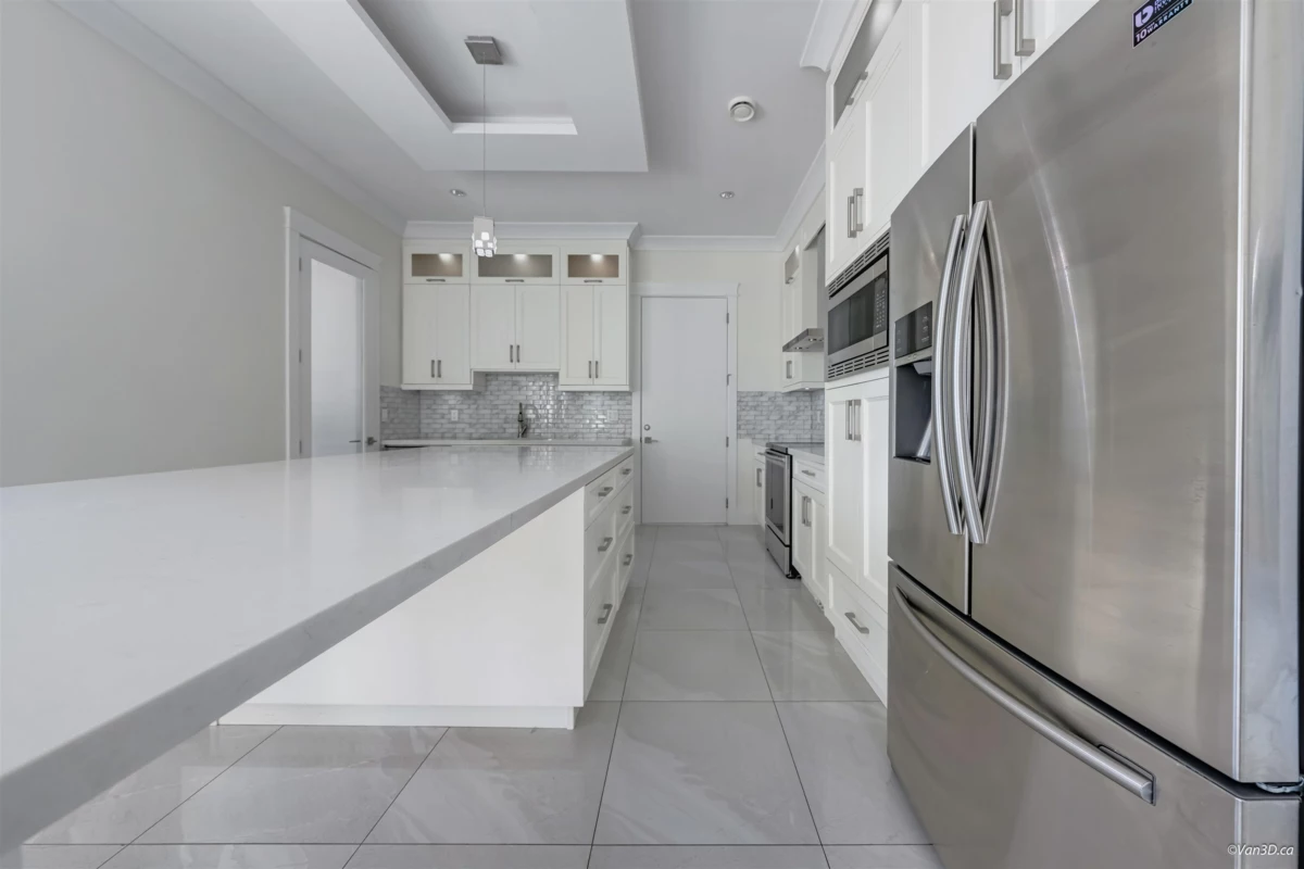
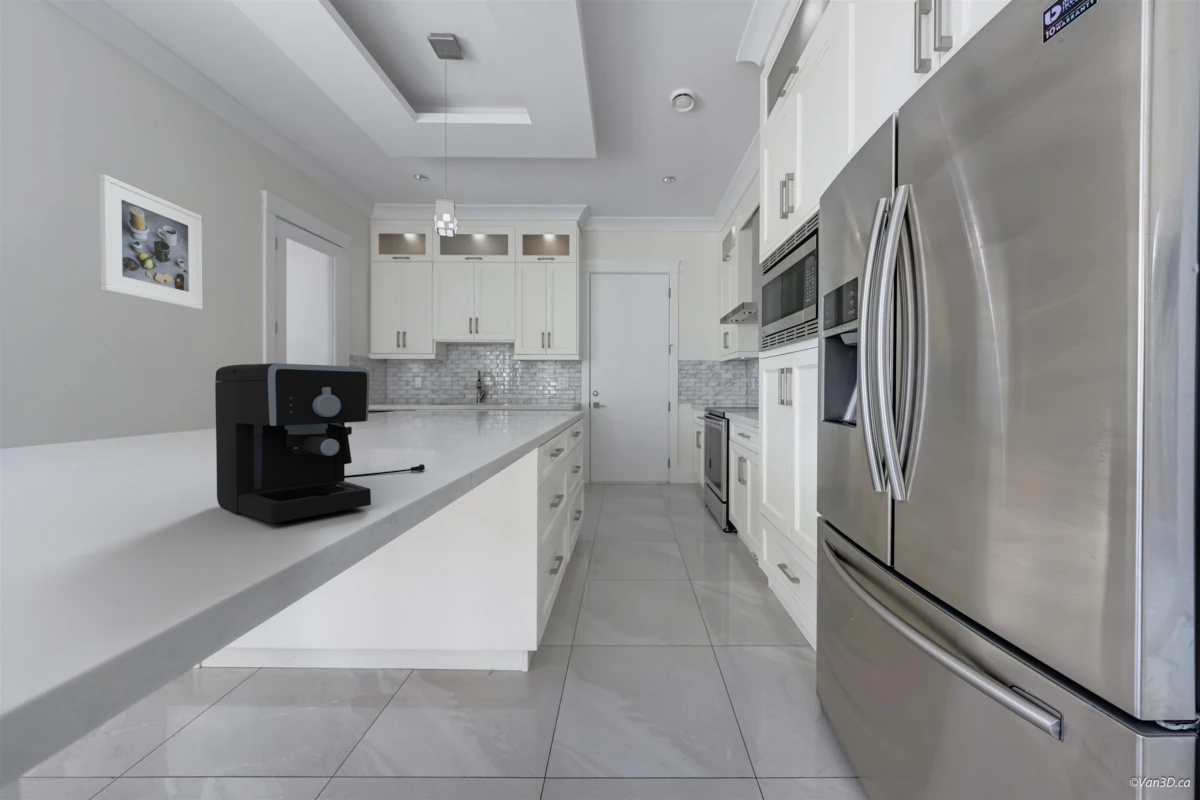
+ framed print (156, 249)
+ coffee maker (364, 421)
